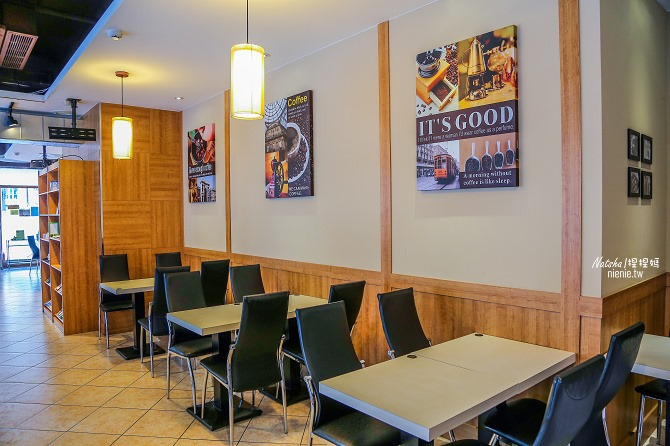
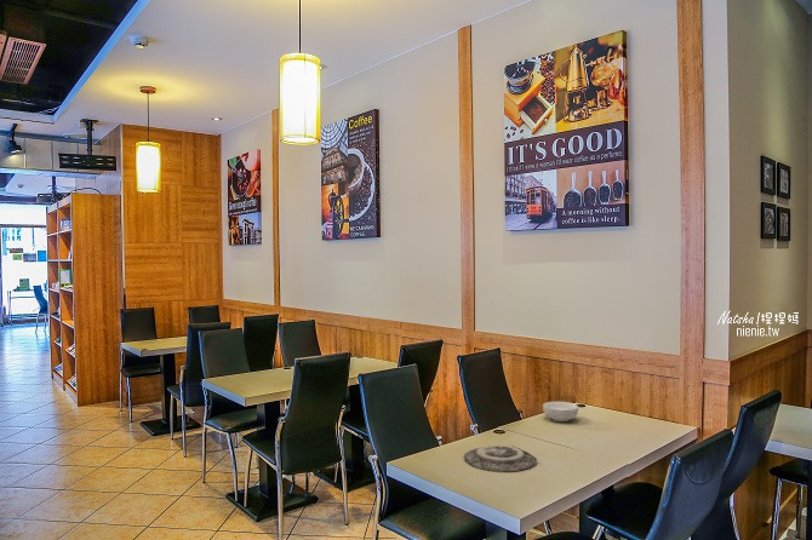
+ cereal bowl (560, 412)
+ plate (499, 454)
